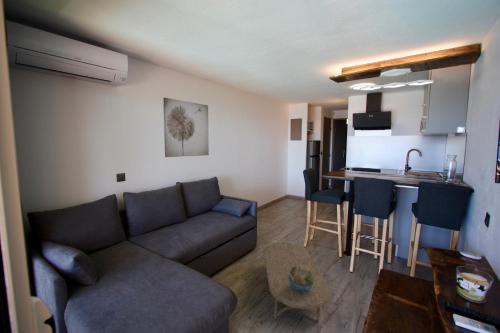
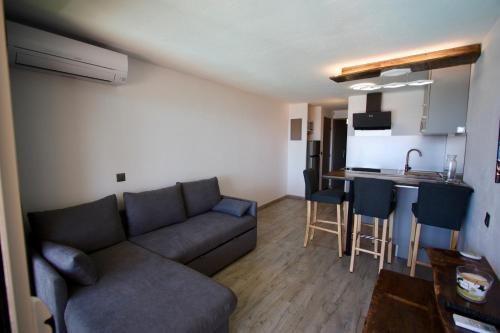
- coffee table (289, 283)
- wall art (188, 129)
- decorative sphere (300, 277)
